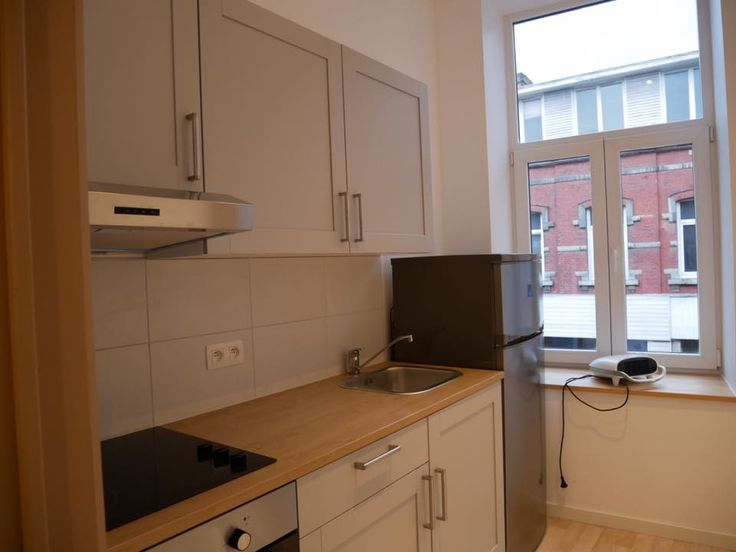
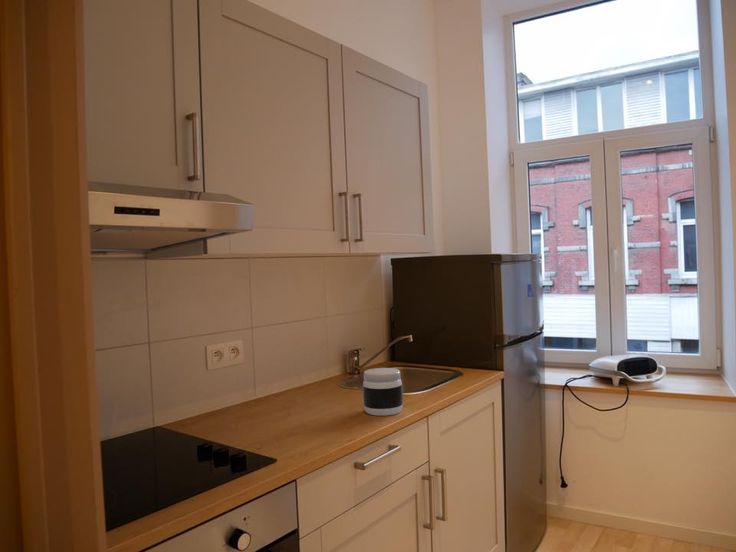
+ jar (382, 390)
